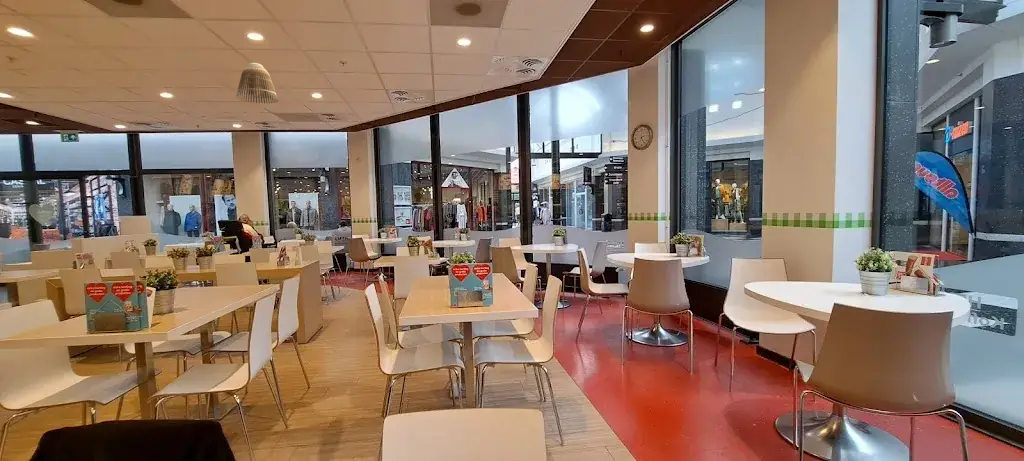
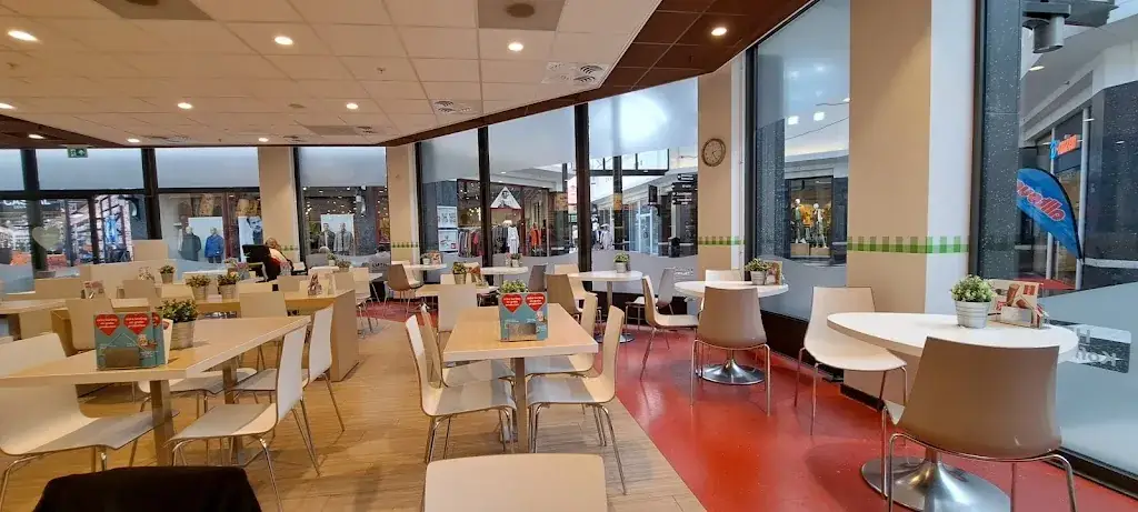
- lamp shade (257, 81)
